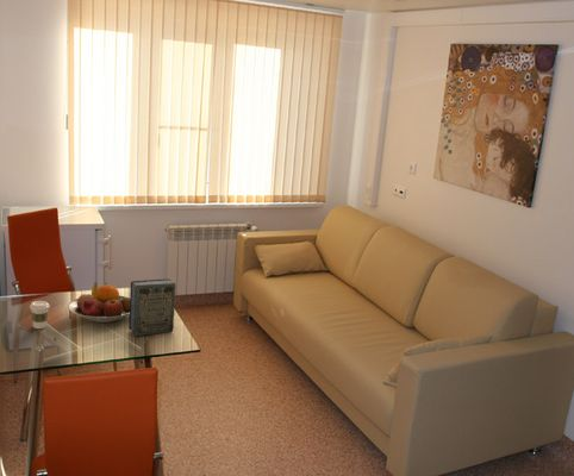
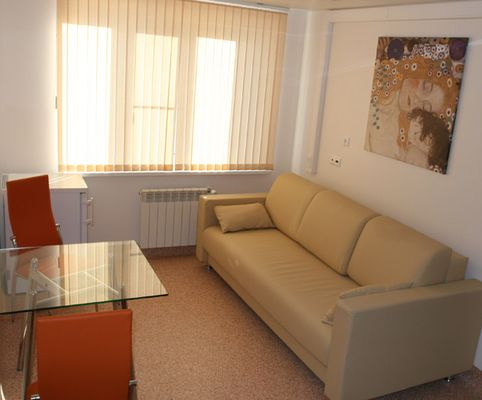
- book (152, 306)
- coffee cup (39, 314)
- fruit bowl (104, 302)
